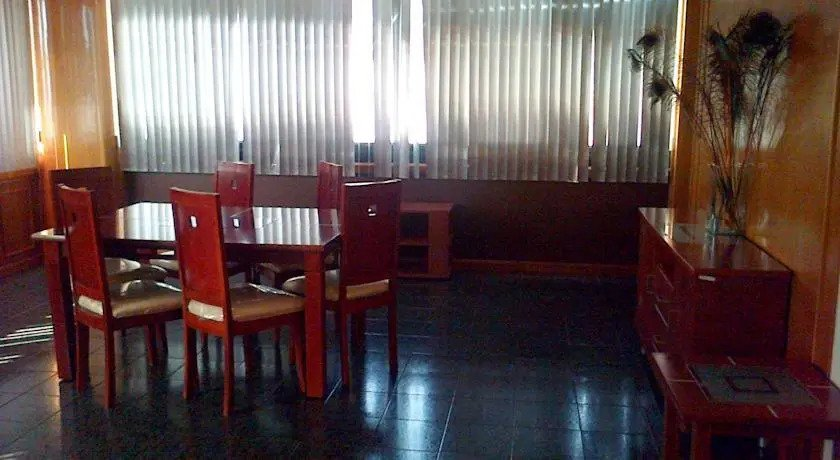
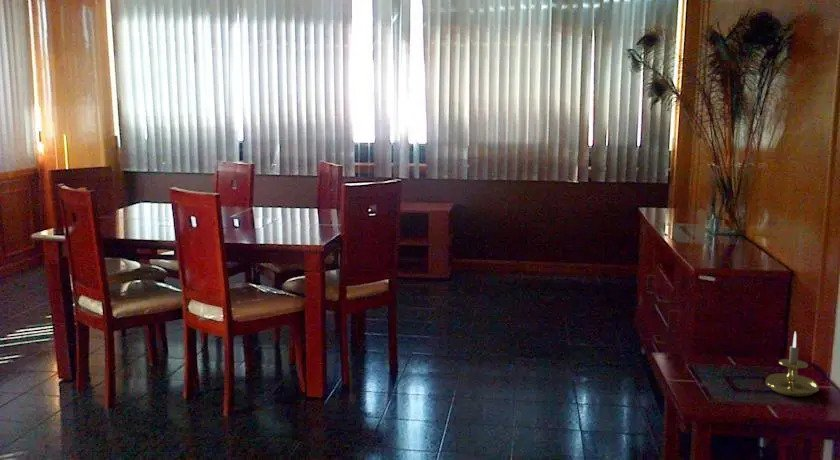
+ candle holder (793, 361)
